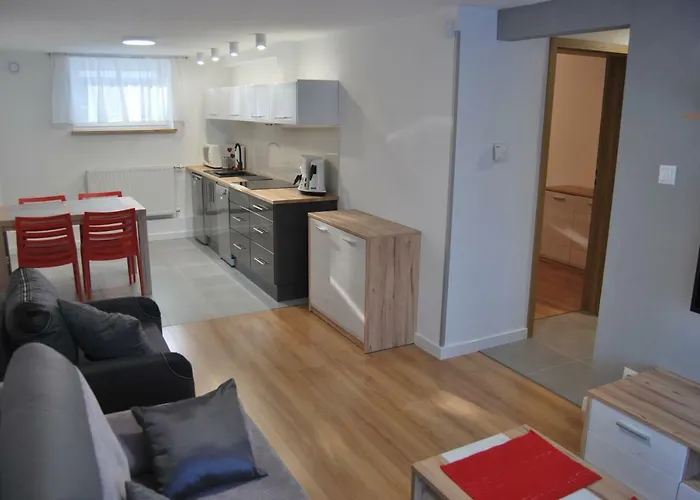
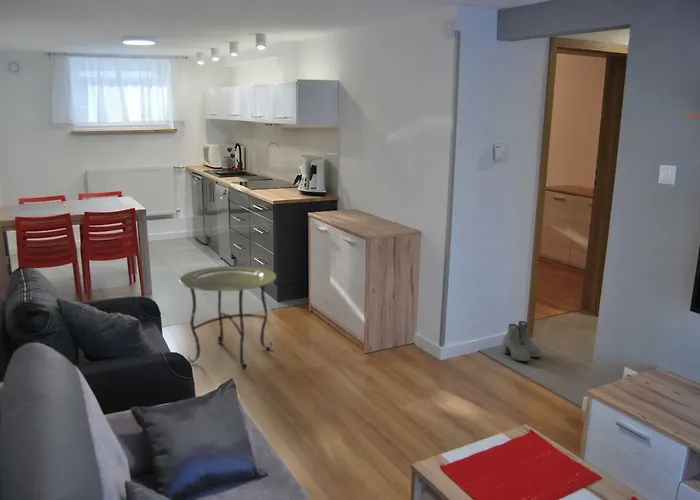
+ side table (229, 317)
+ boots (522, 340)
